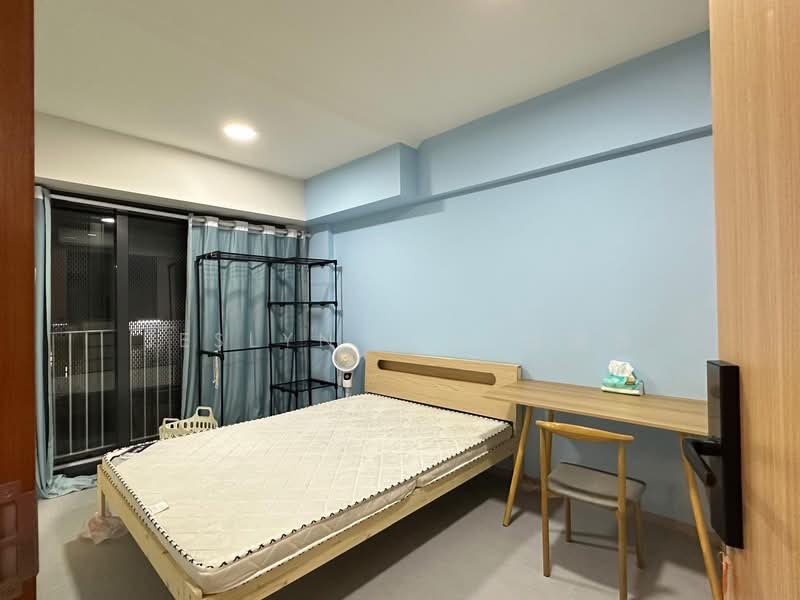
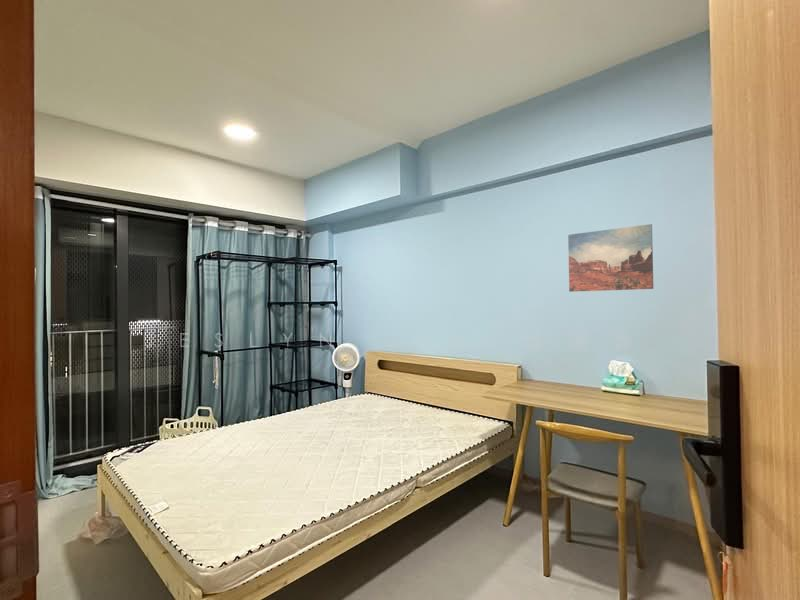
+ wall art (608, 260)
